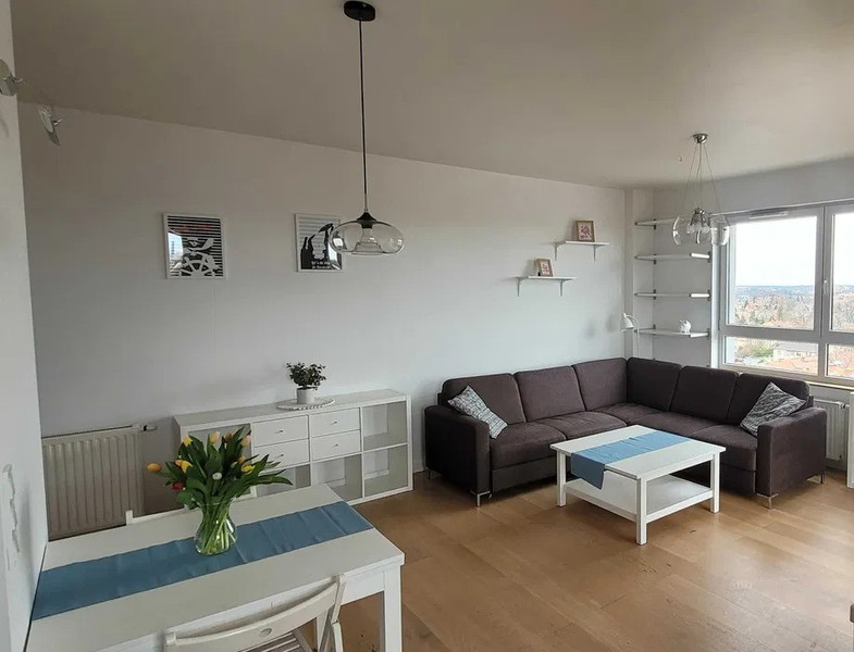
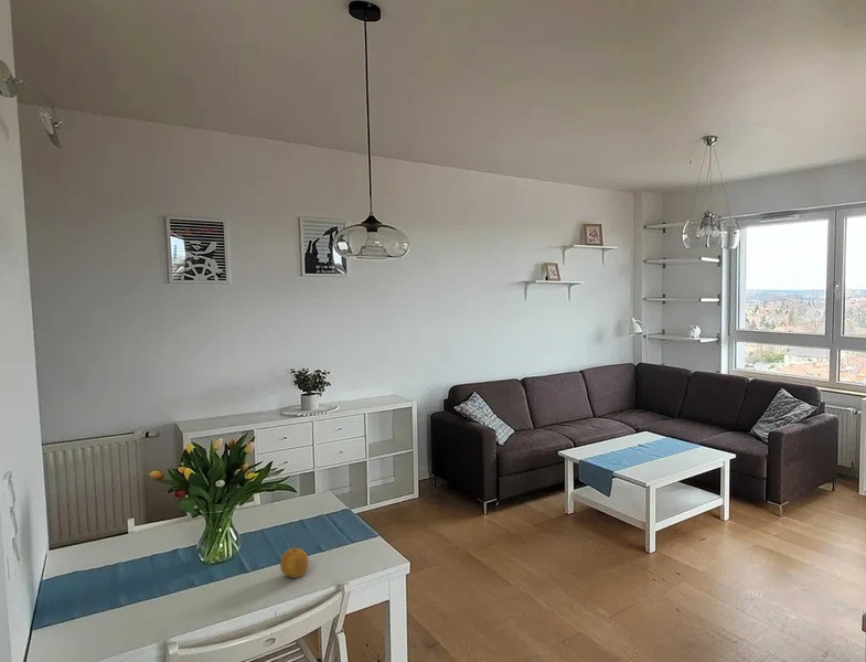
+ fruit (293, 563)
